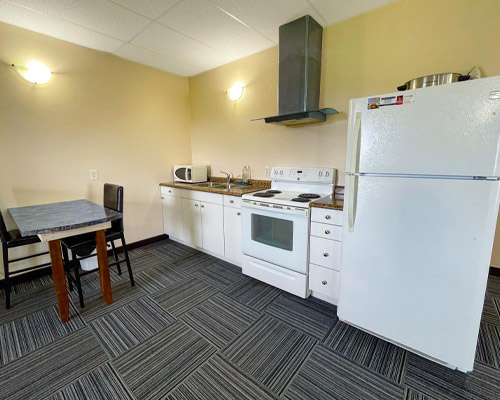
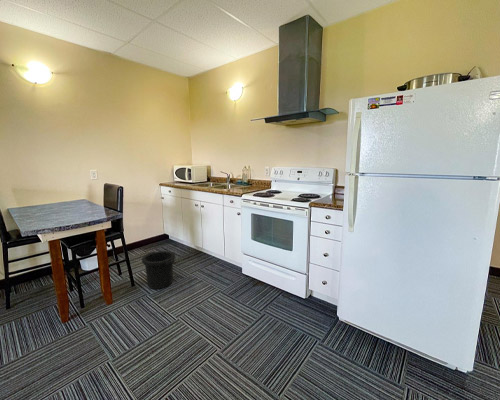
+ trash can (159, 270)
